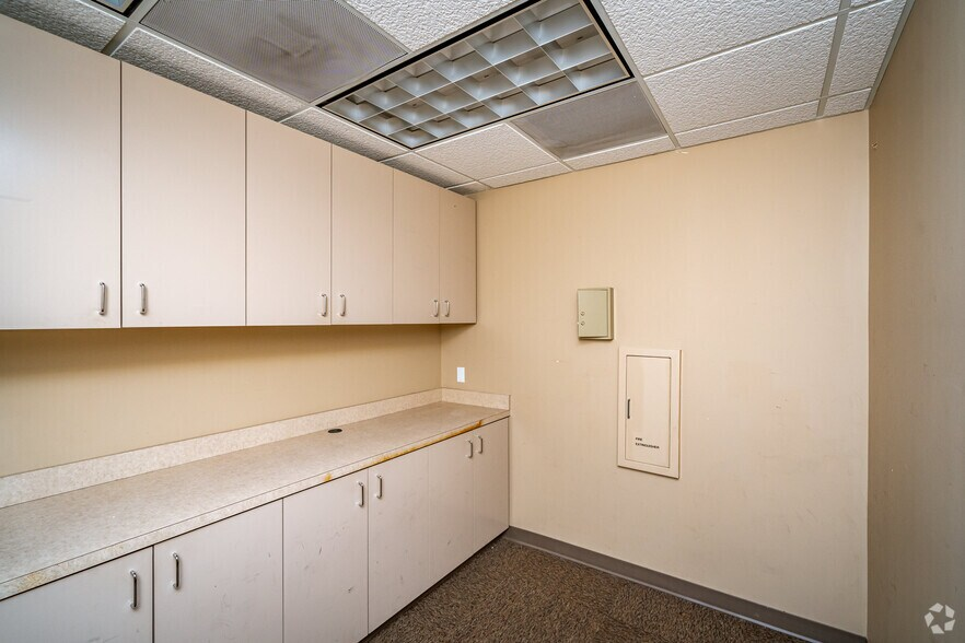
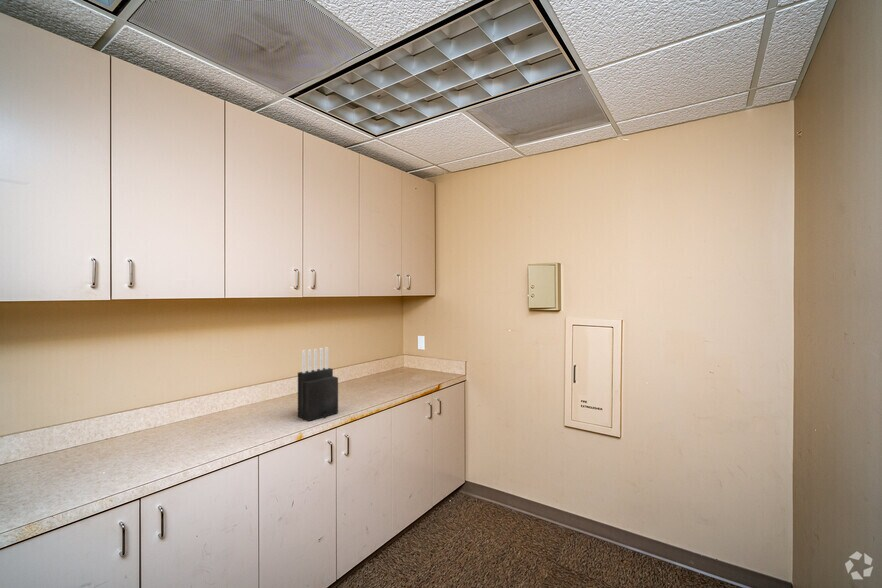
+ knife block (319, 382)
